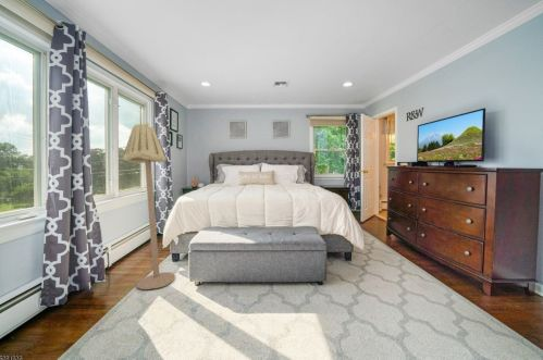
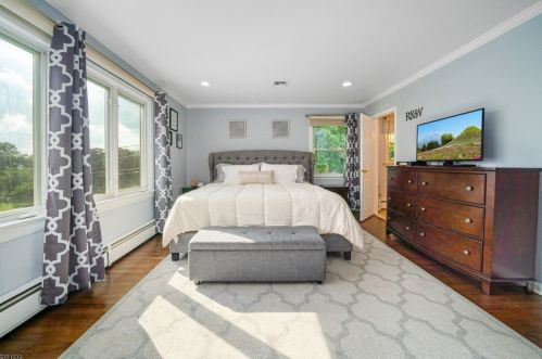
- floor lamp (148, 202)
